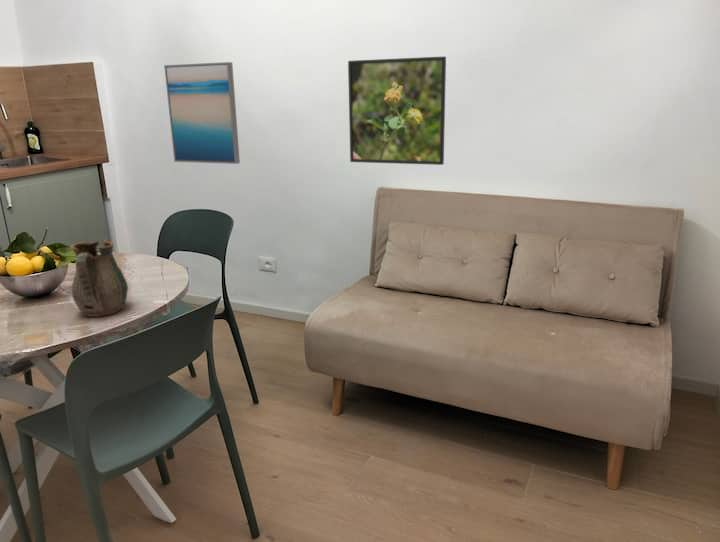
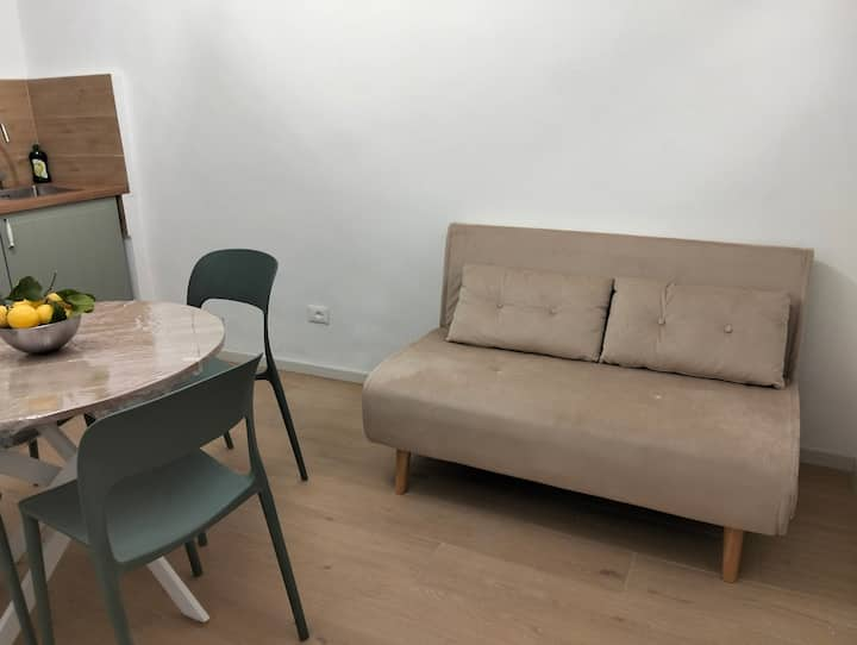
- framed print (395, 112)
- ceramic pitcher (96, 278)
- wall art (202, 114)
